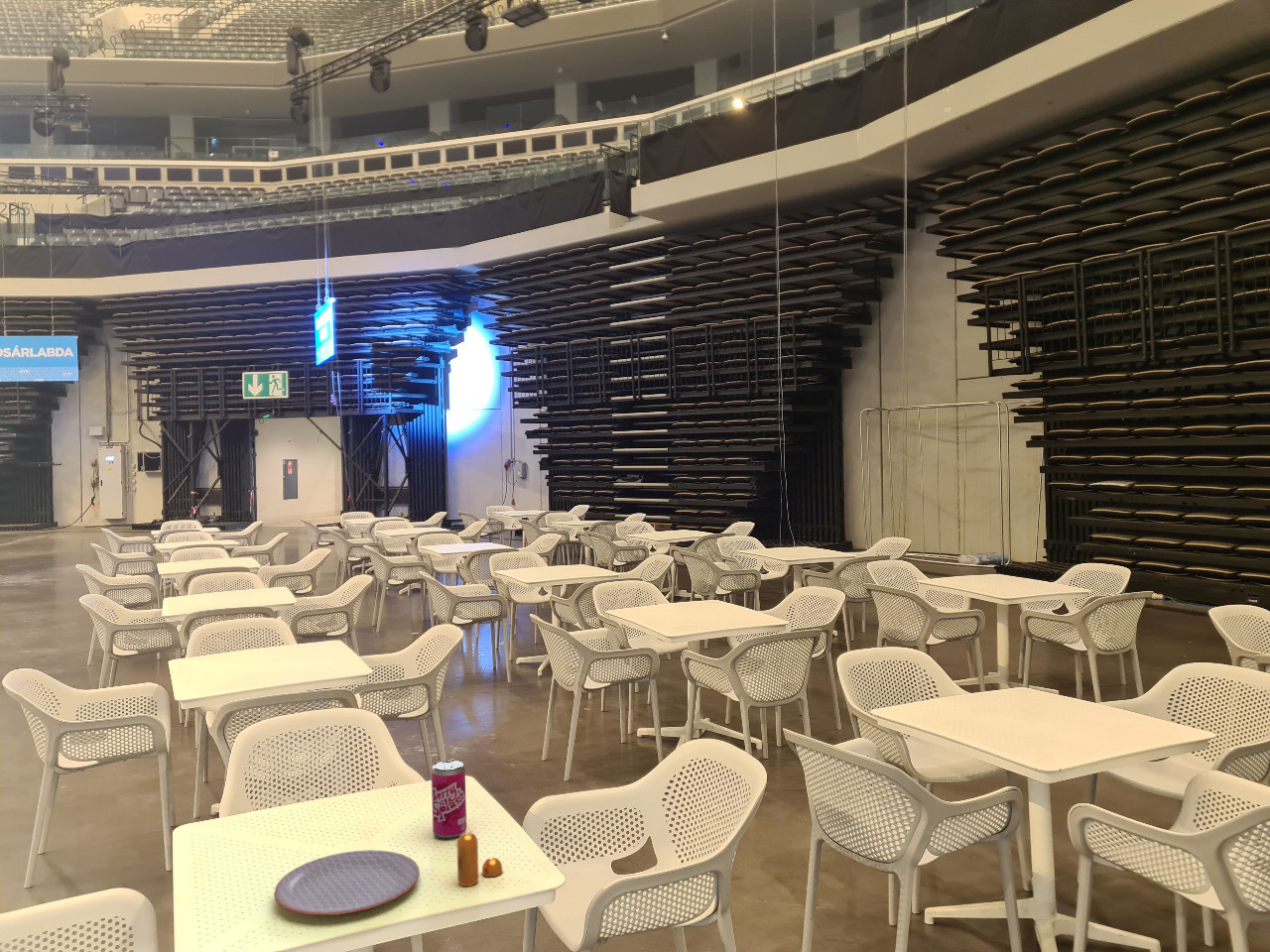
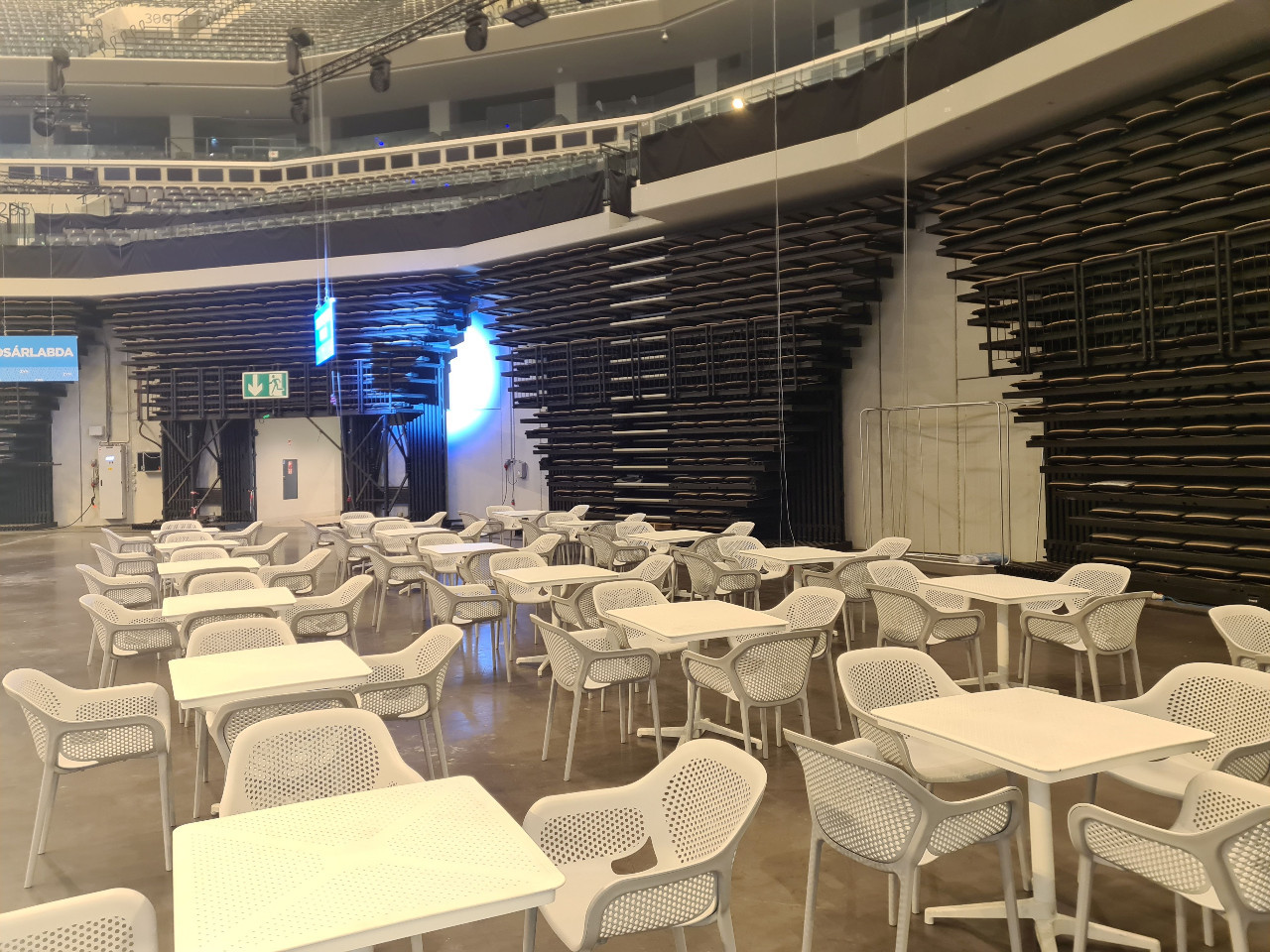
- beverage can (448, 798)
- plate (348, 885)
- pepper shaker (477, 853)
